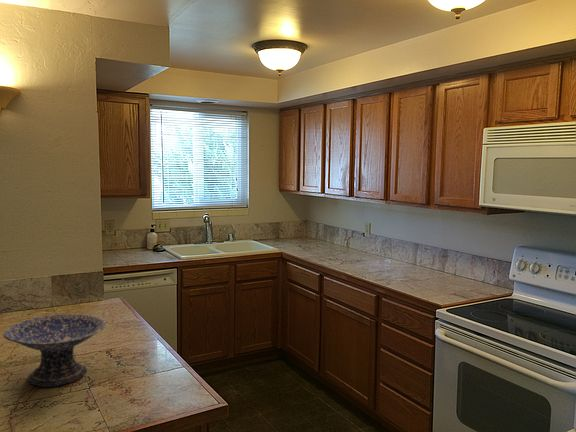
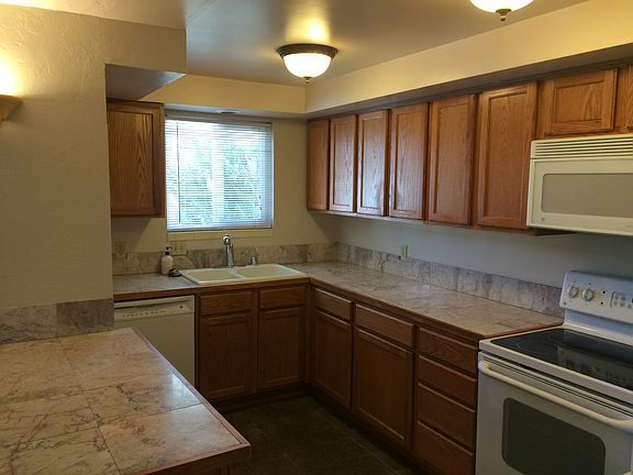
- decorative bowl (57, 350)
